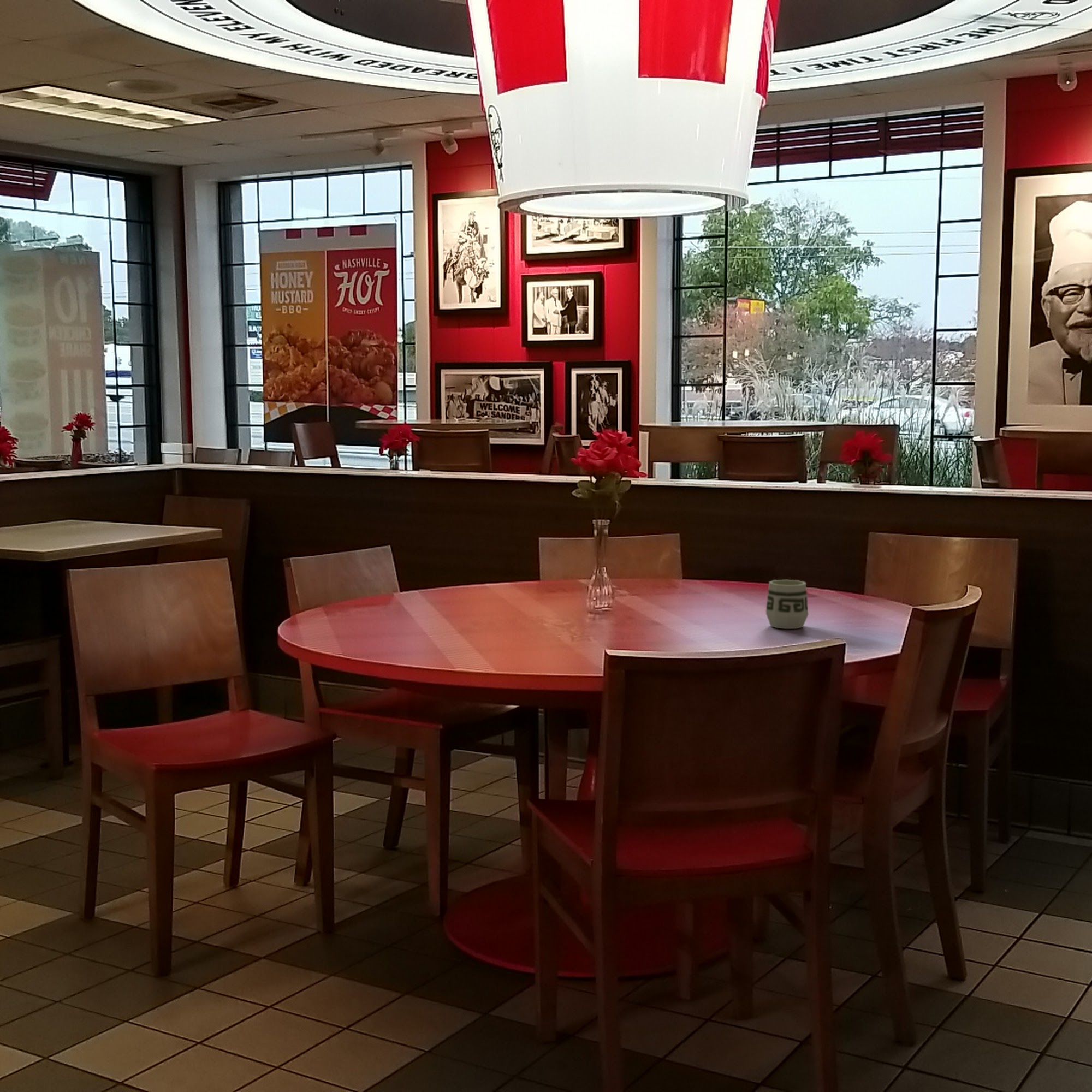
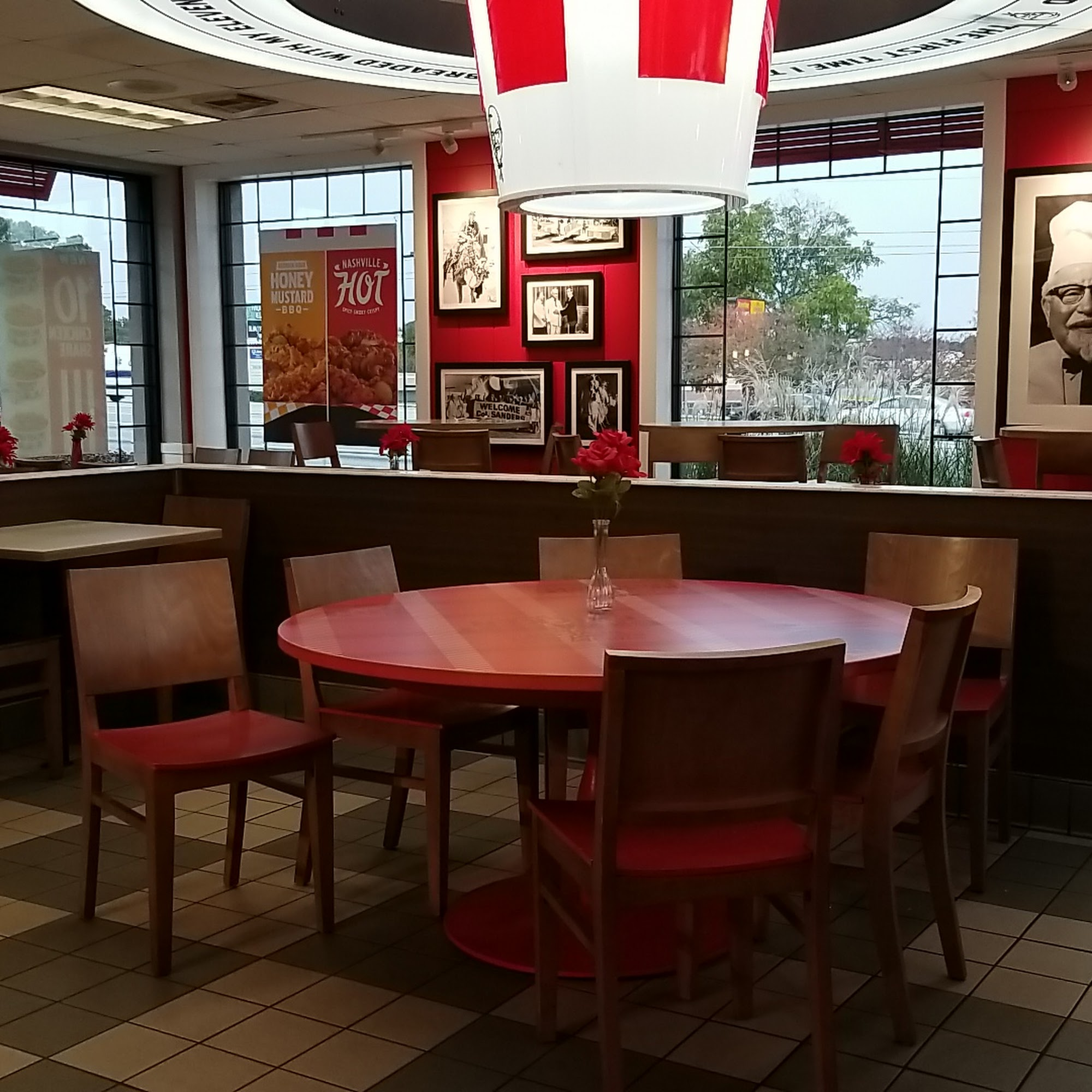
- cup (787, 604)
